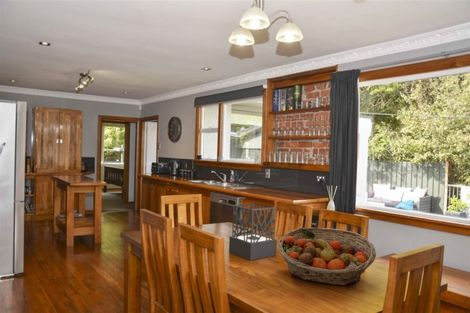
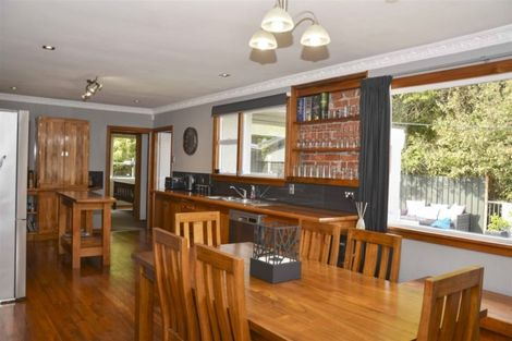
- fruit basket (325, 254)
